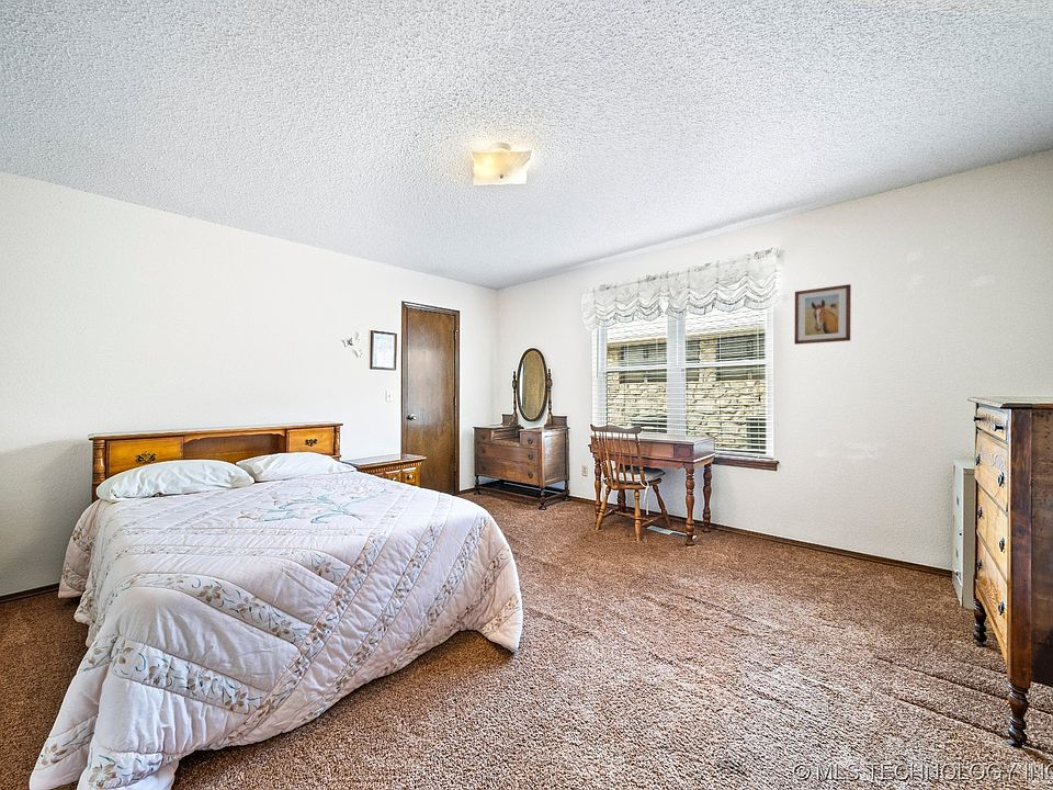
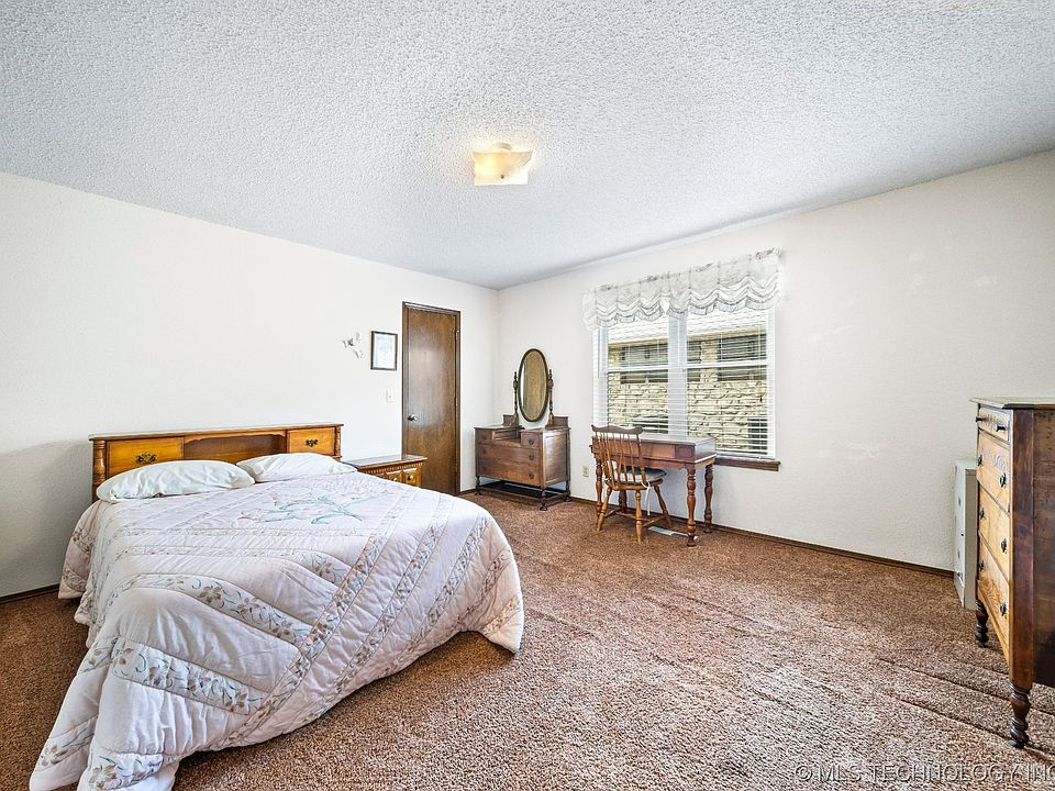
- wall art (822, 315)
